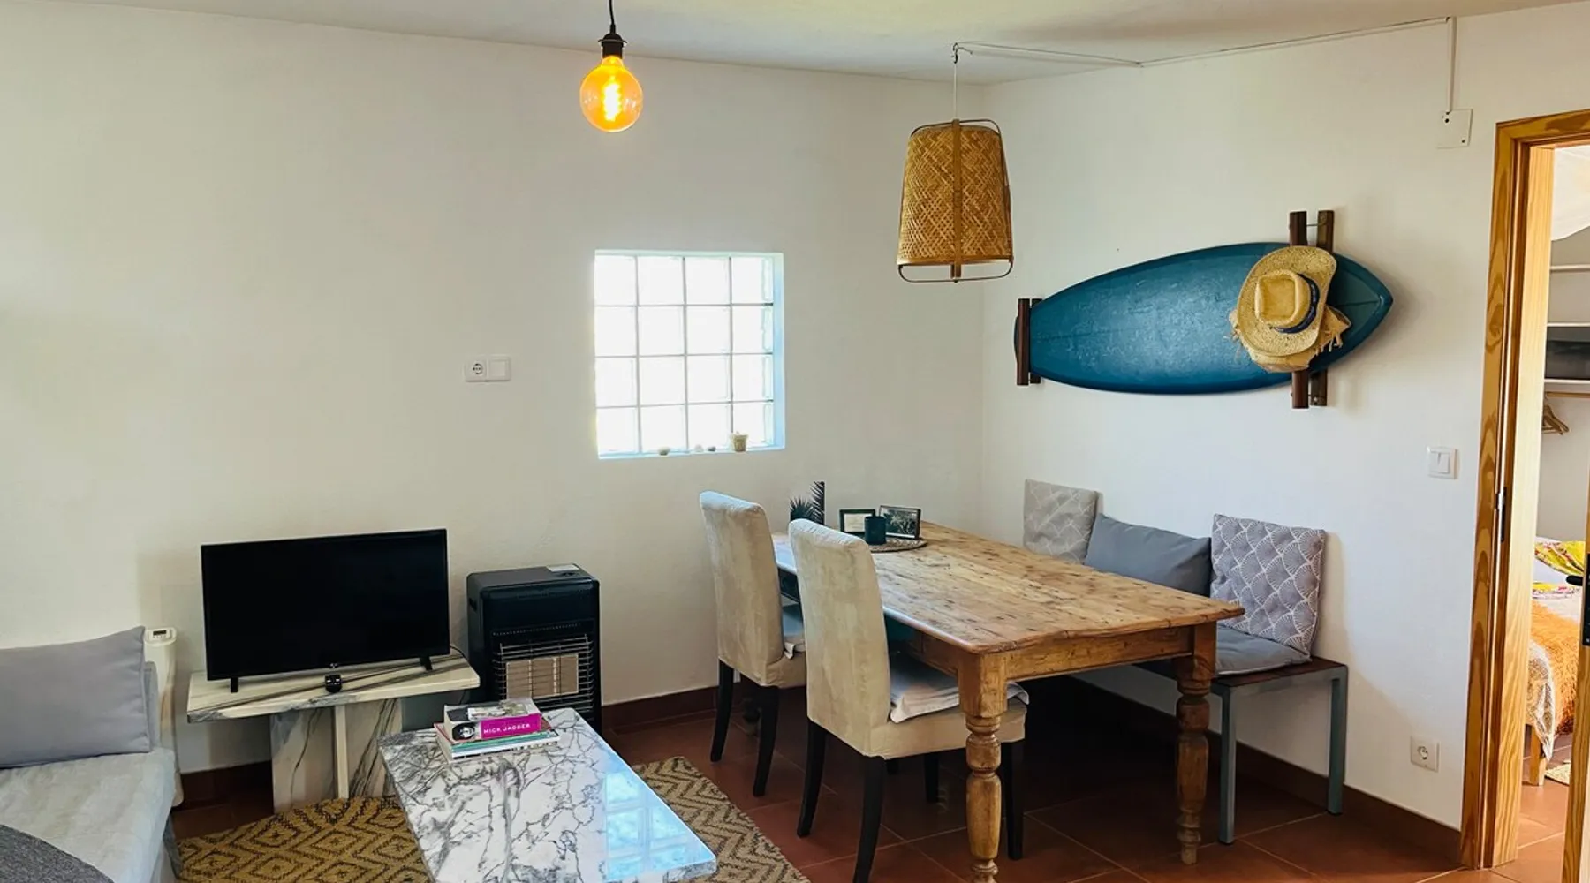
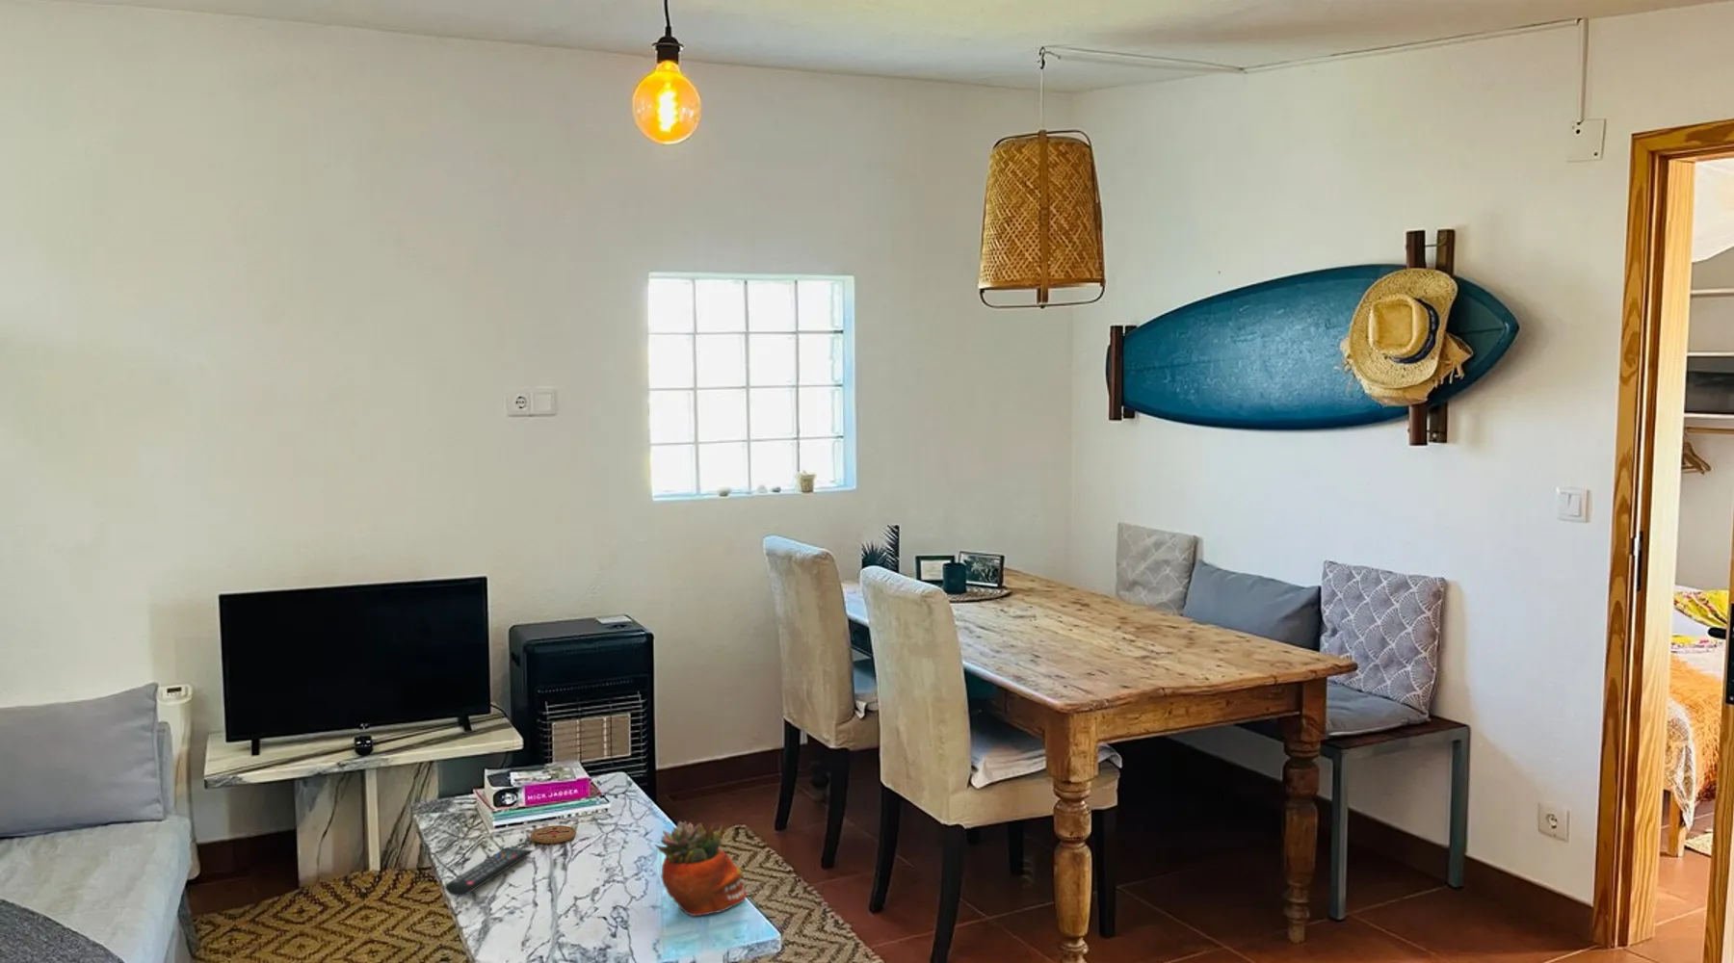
+ coaster (553, 834)
+ remote control (490, 869)
+ succulent planter (702, 862)
